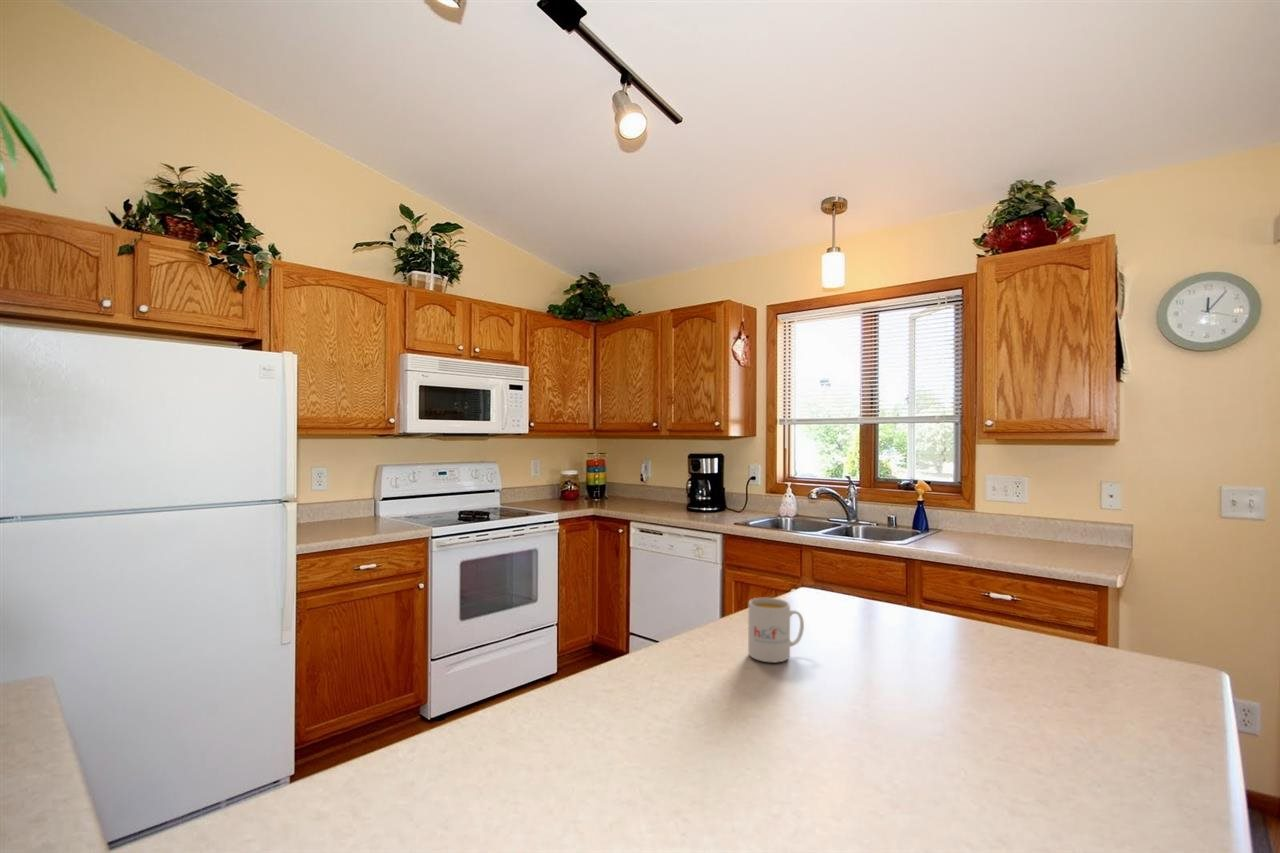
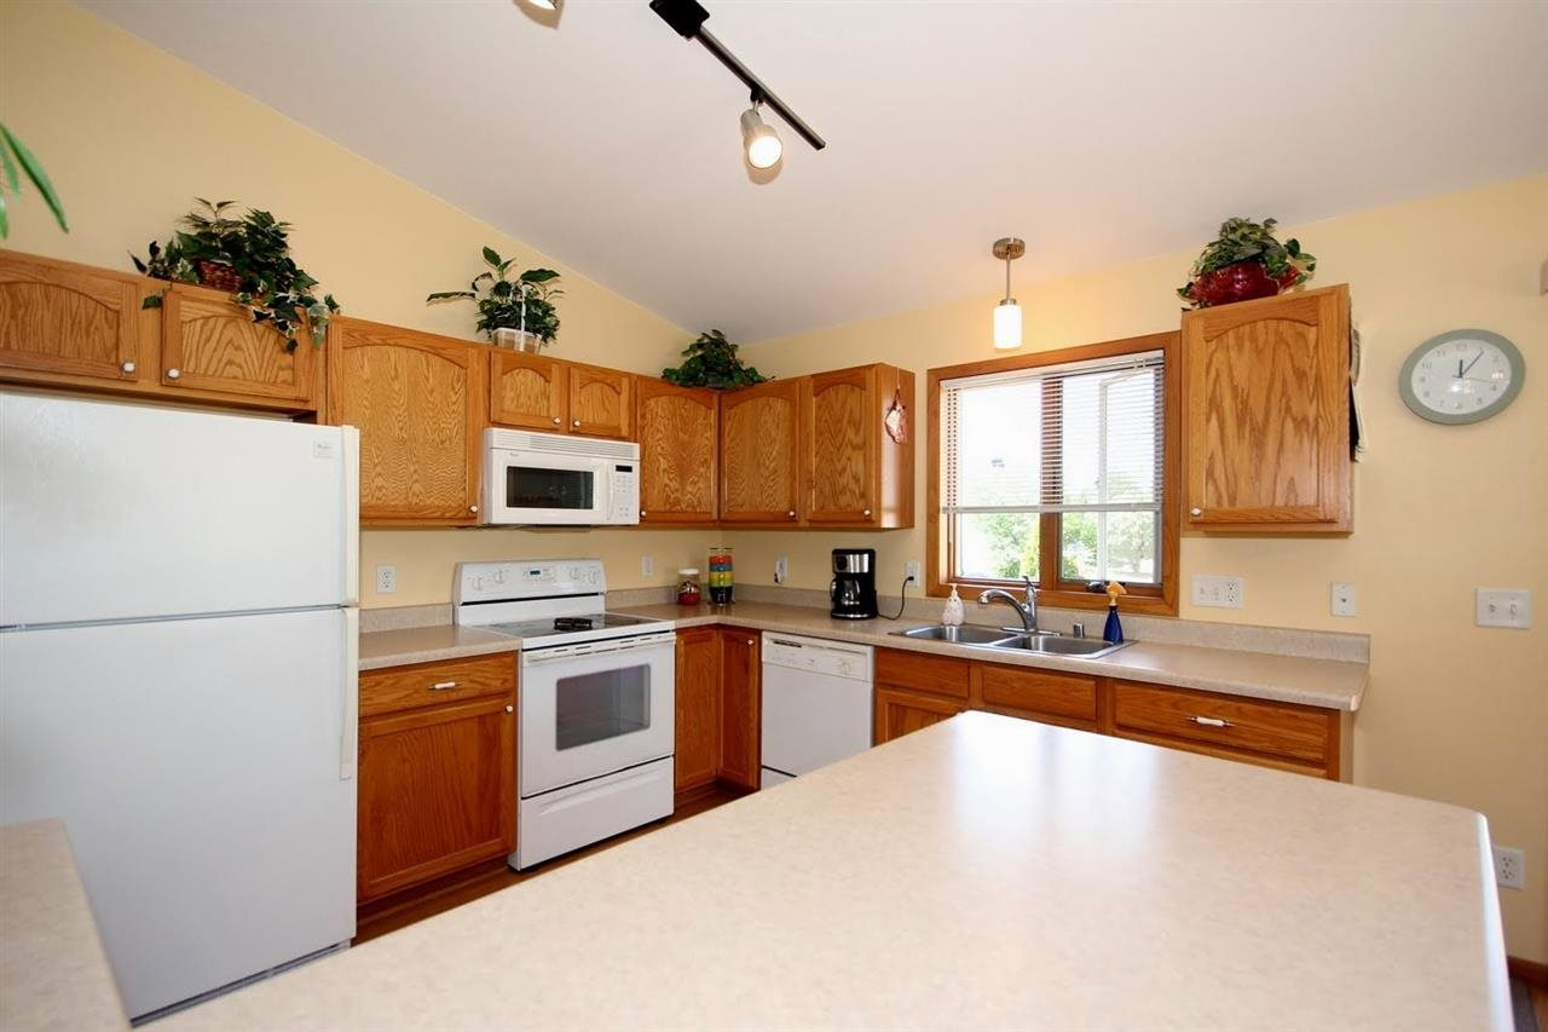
- mug (776, 628)
